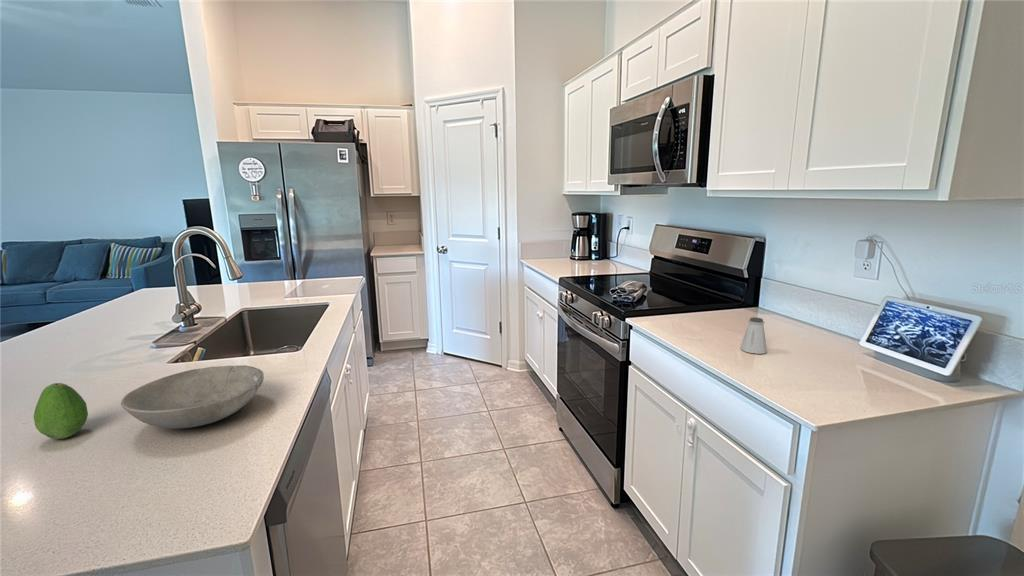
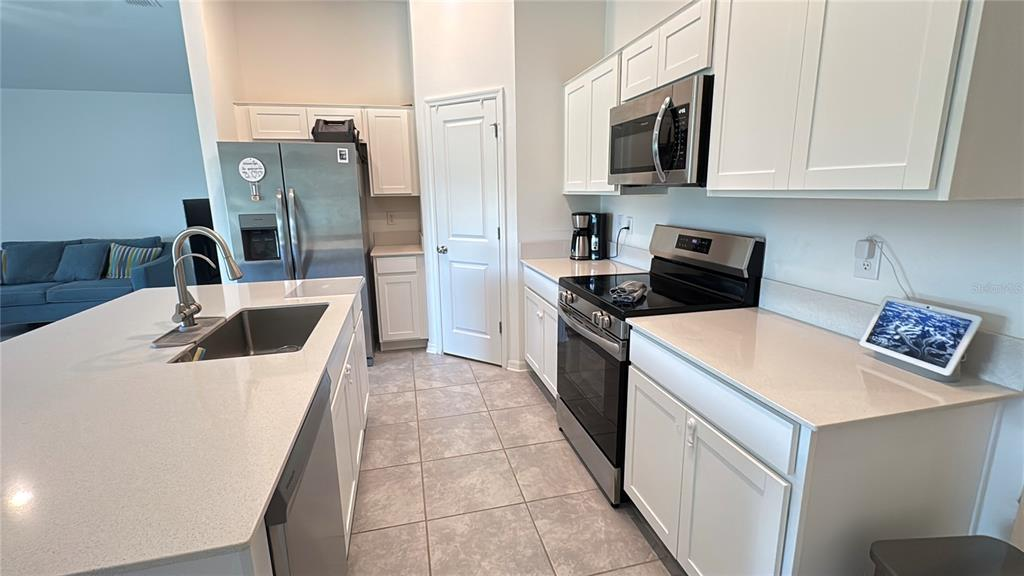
- fruit (60, 410)
- saltshaker (755, 334)
- bowl (200, 400)
